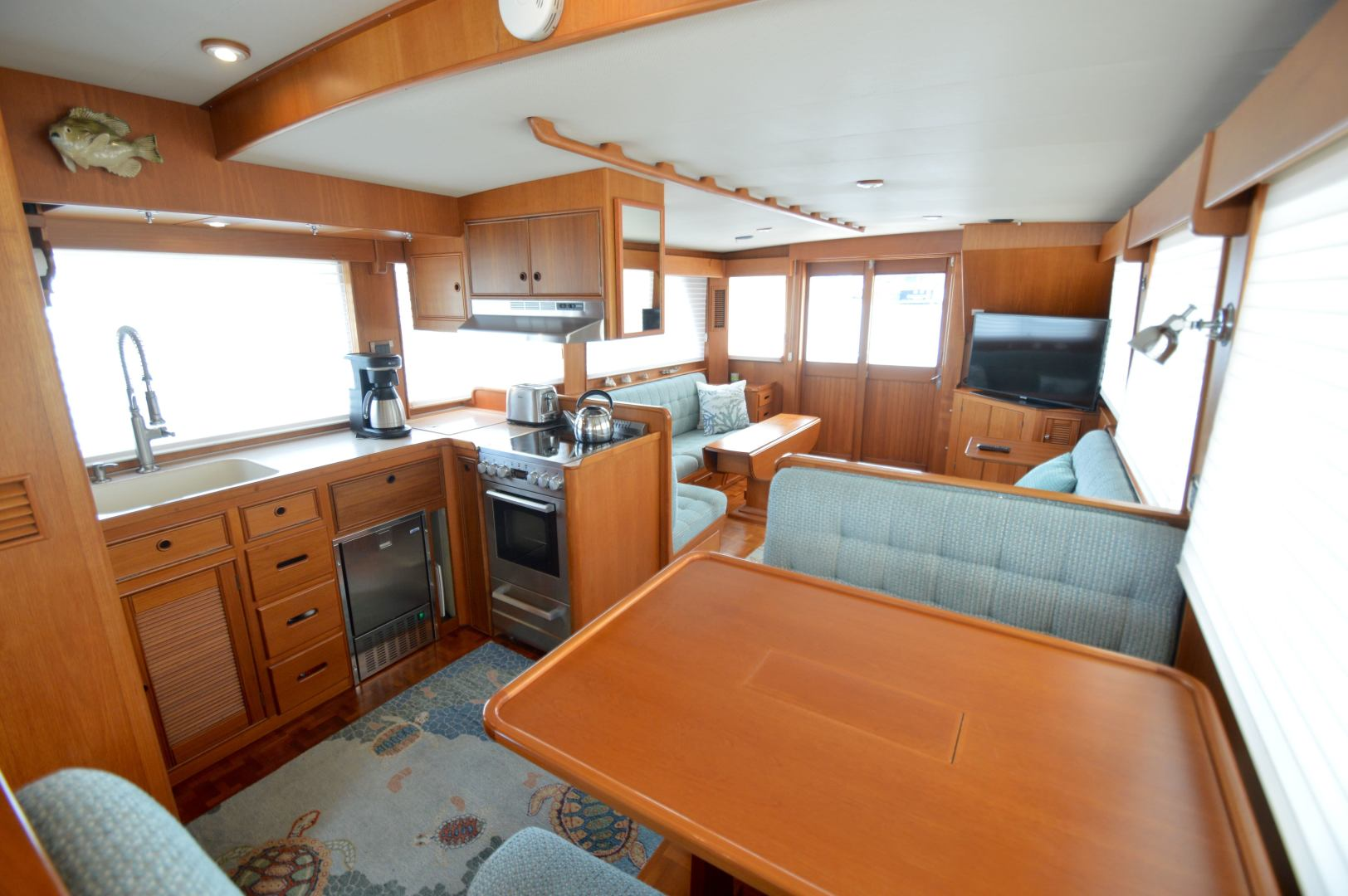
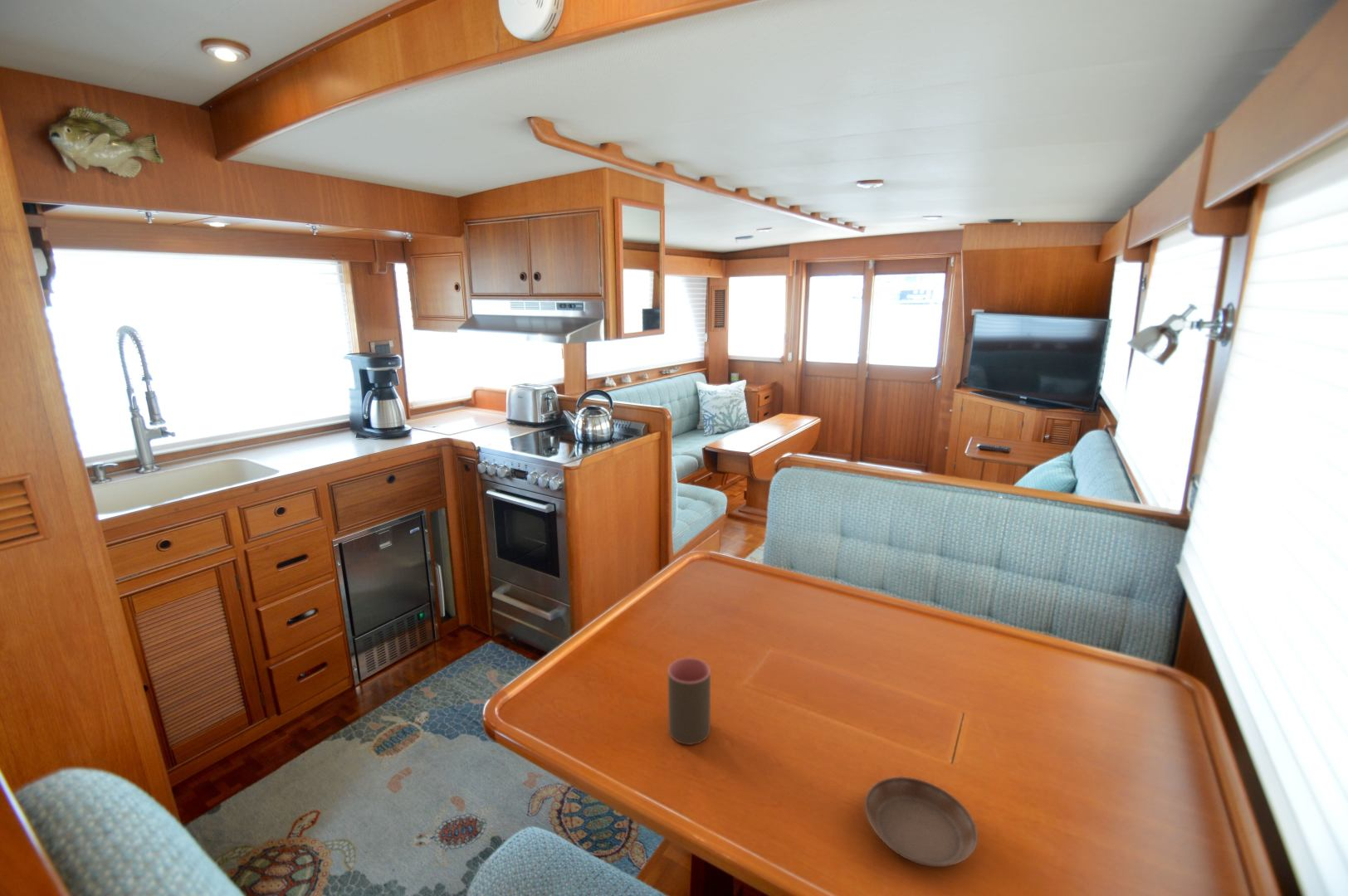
+ saucer (918, 824)
+ cup (689, 700)
